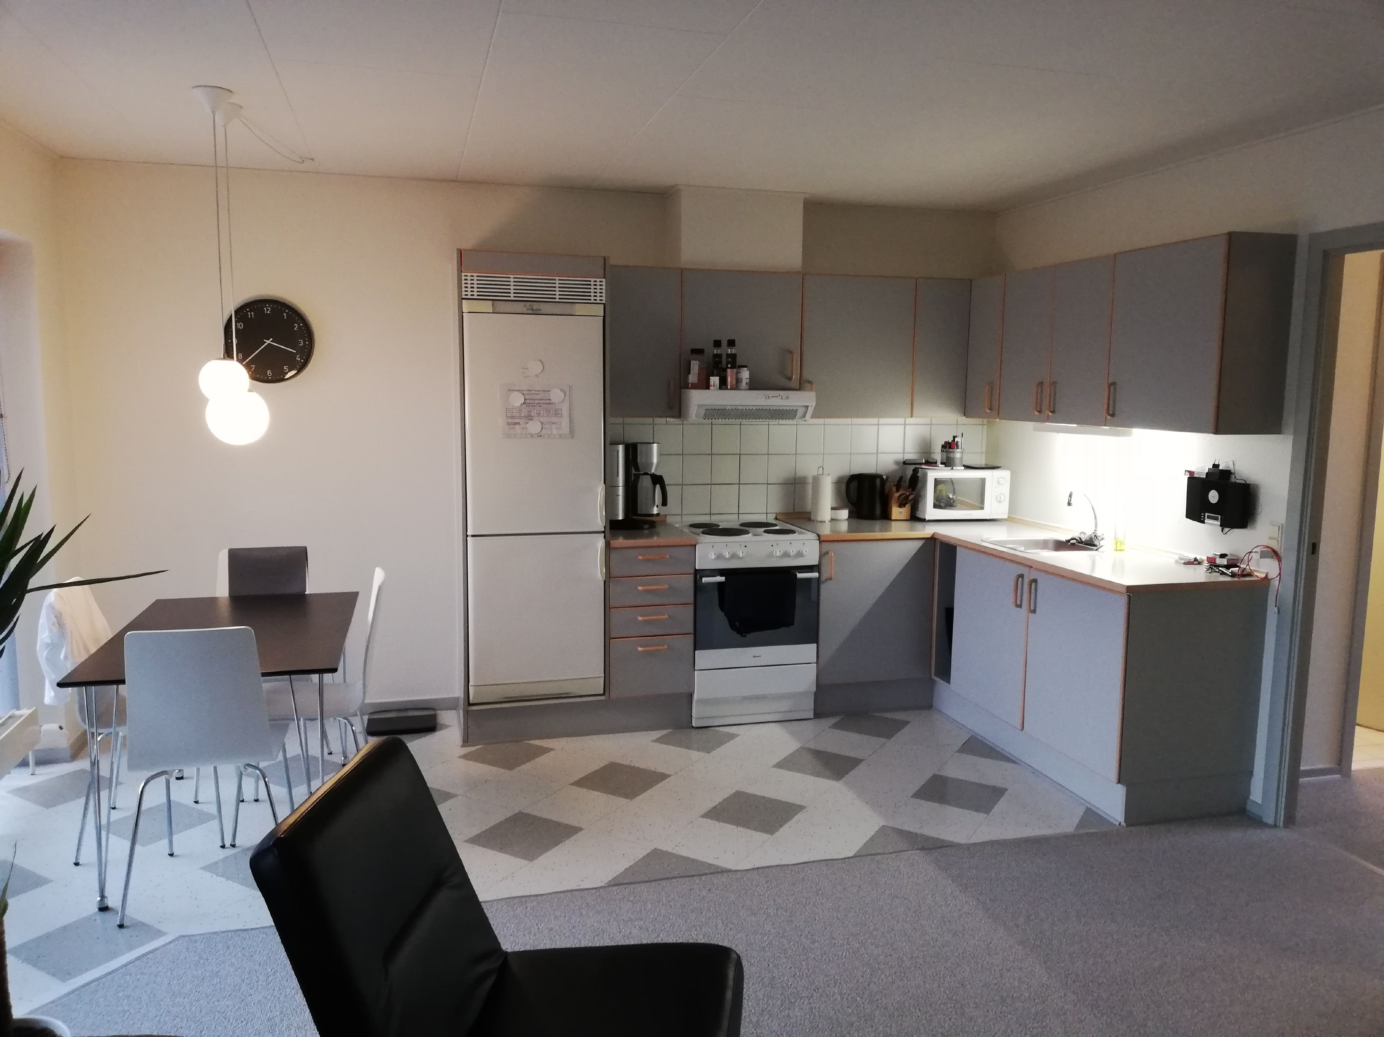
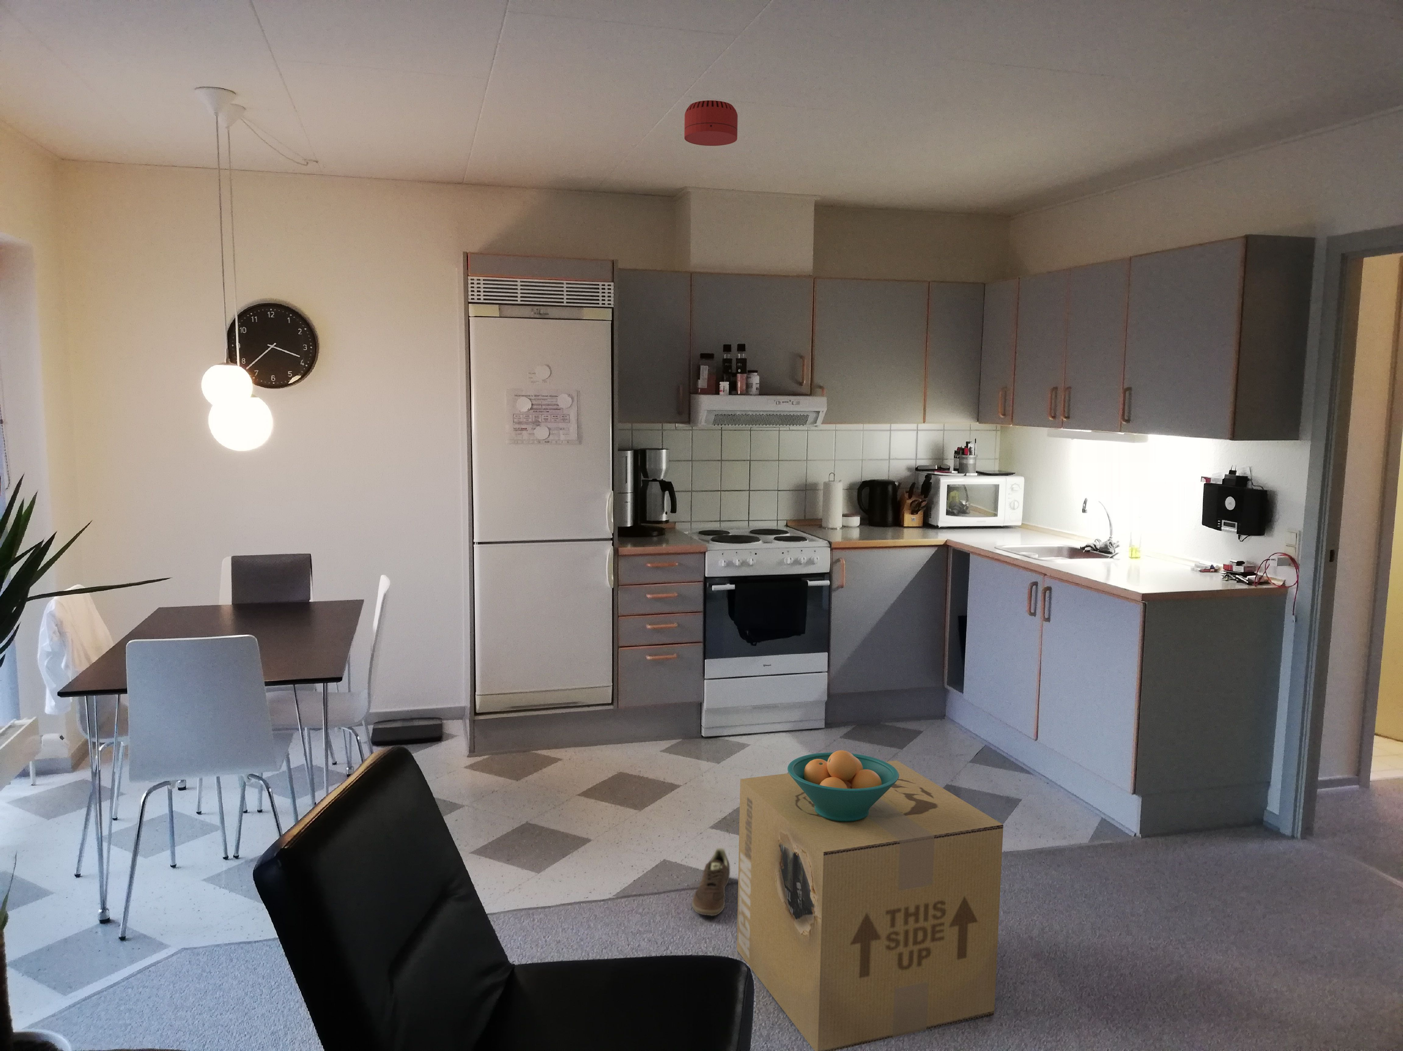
+ cardboard box (862, 891)
+ sneaker (710, 880)
+ fruit bowl (842, 781)
+ smoke detector (710, 123)
